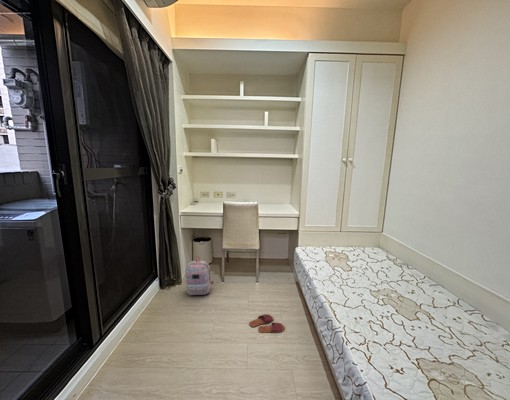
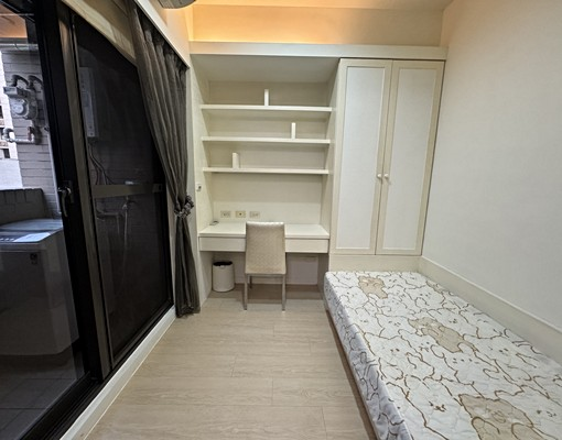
- slippers (266, 322)
- backpack (198, 273)
